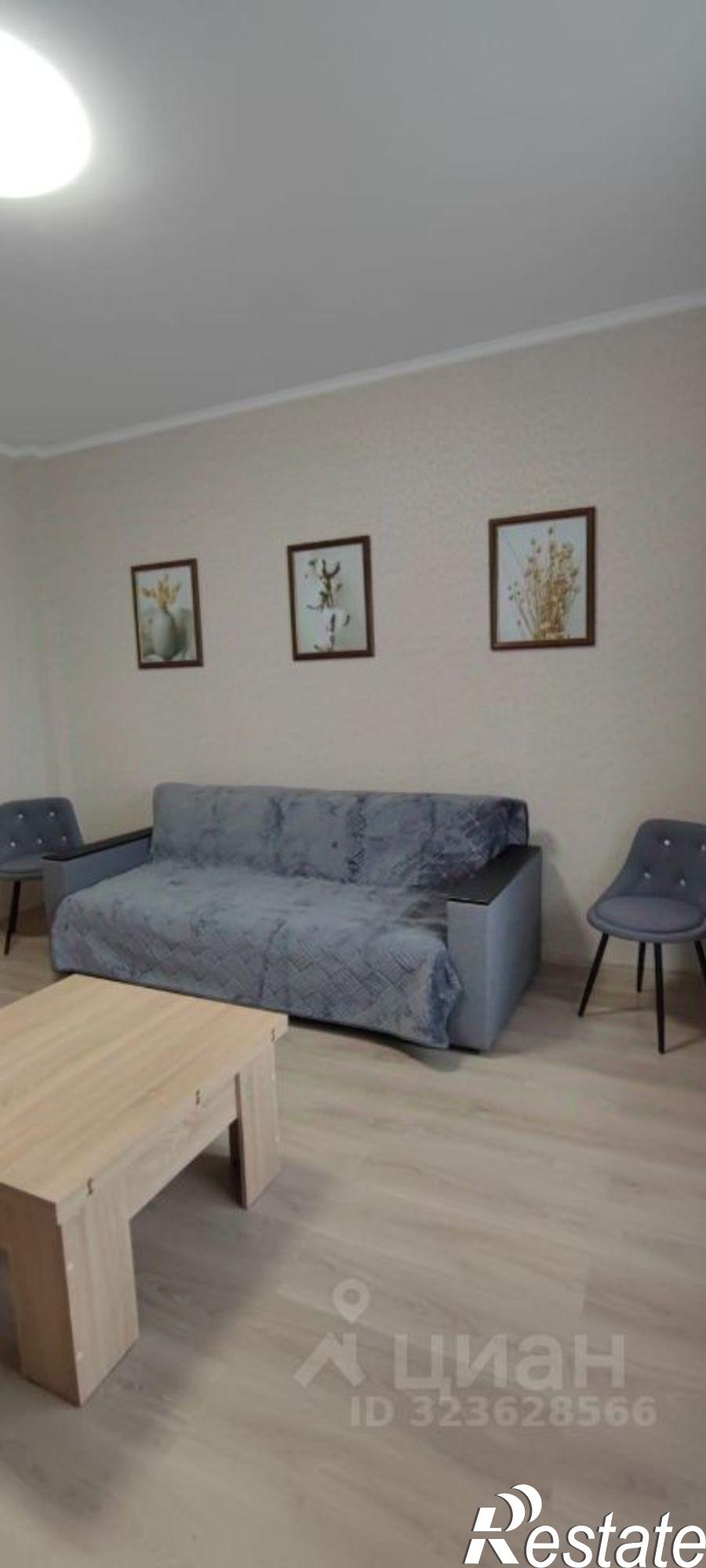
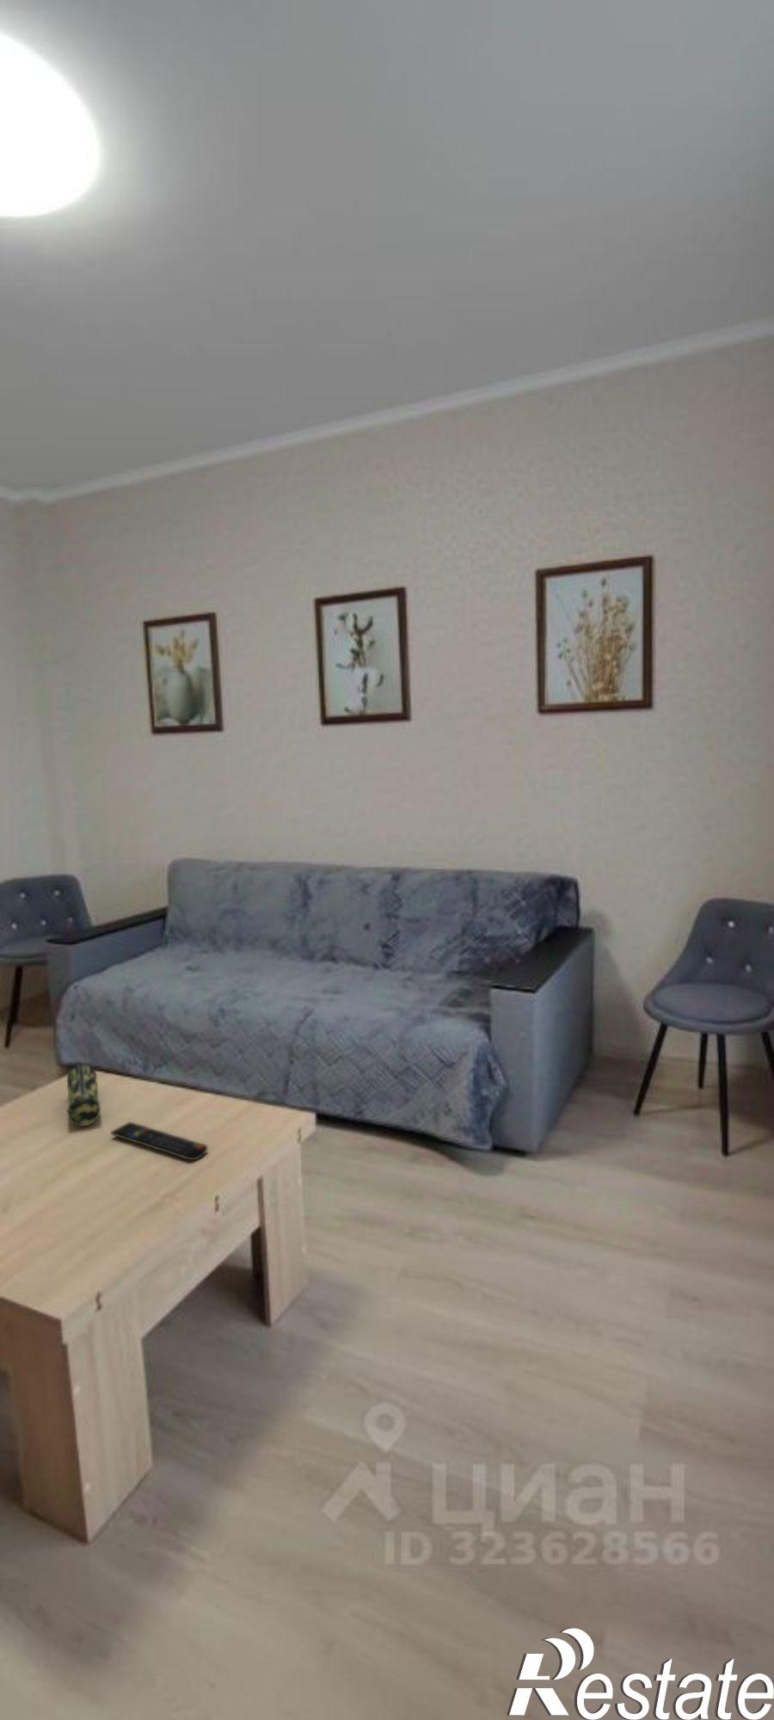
+ pencil case (82, 1096)
+ remote control (159, 1141)
